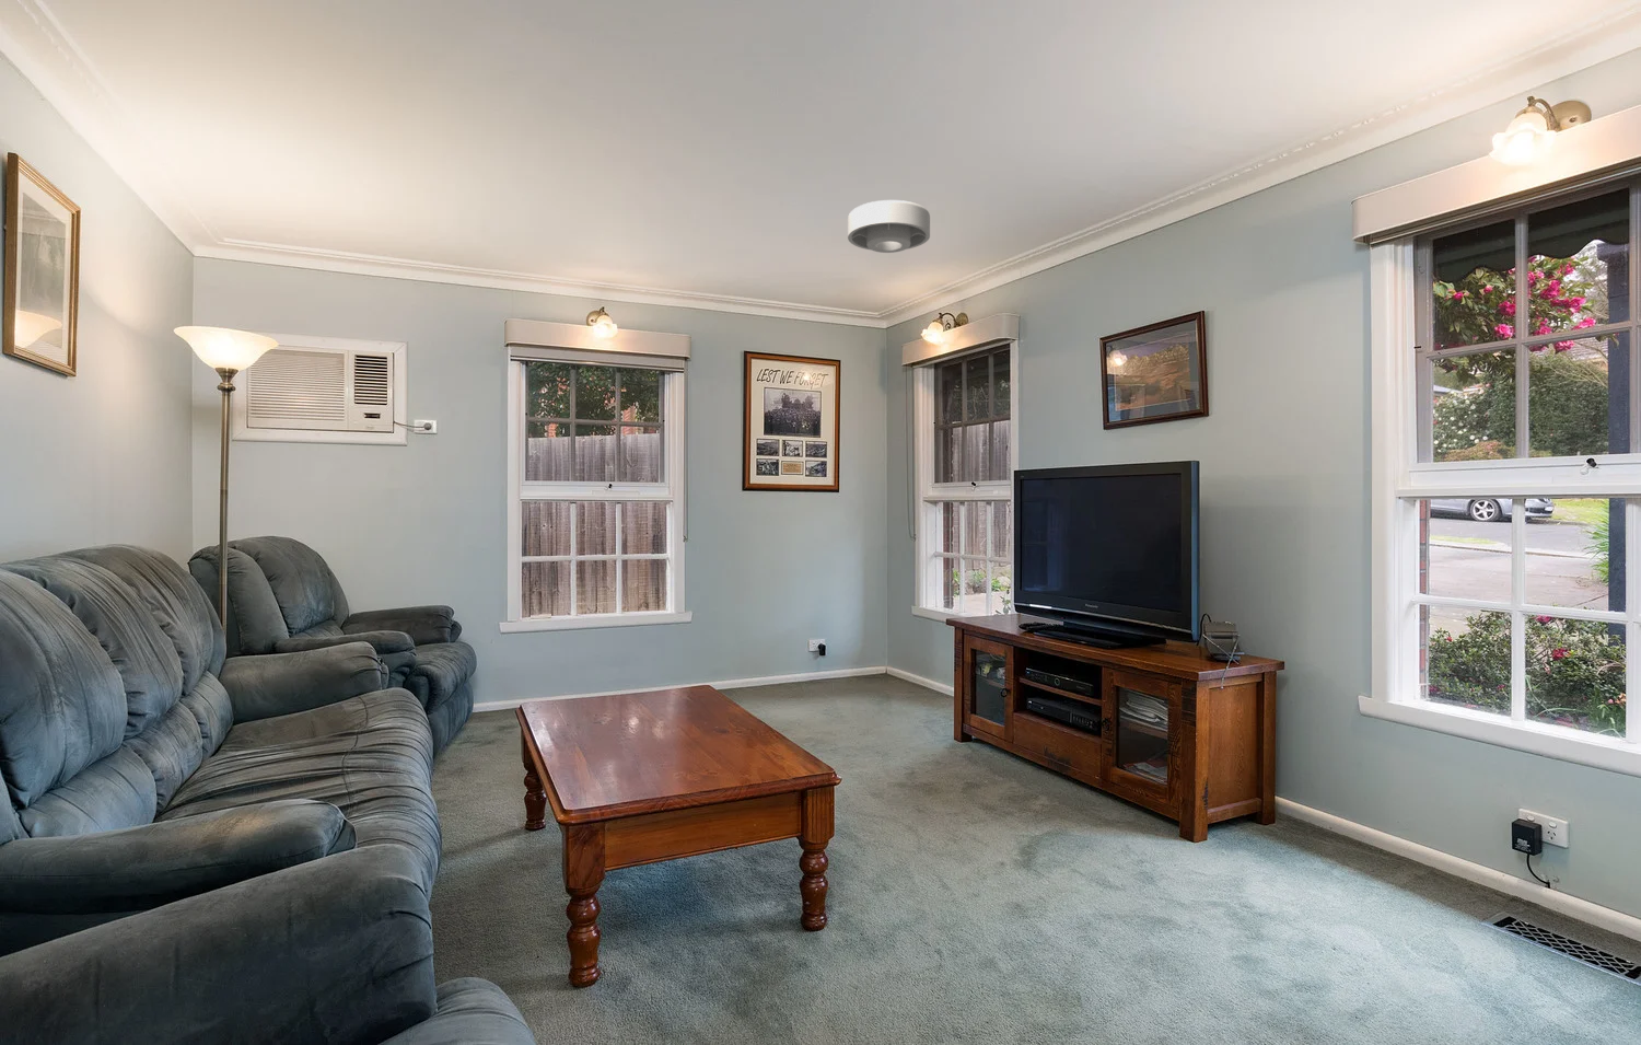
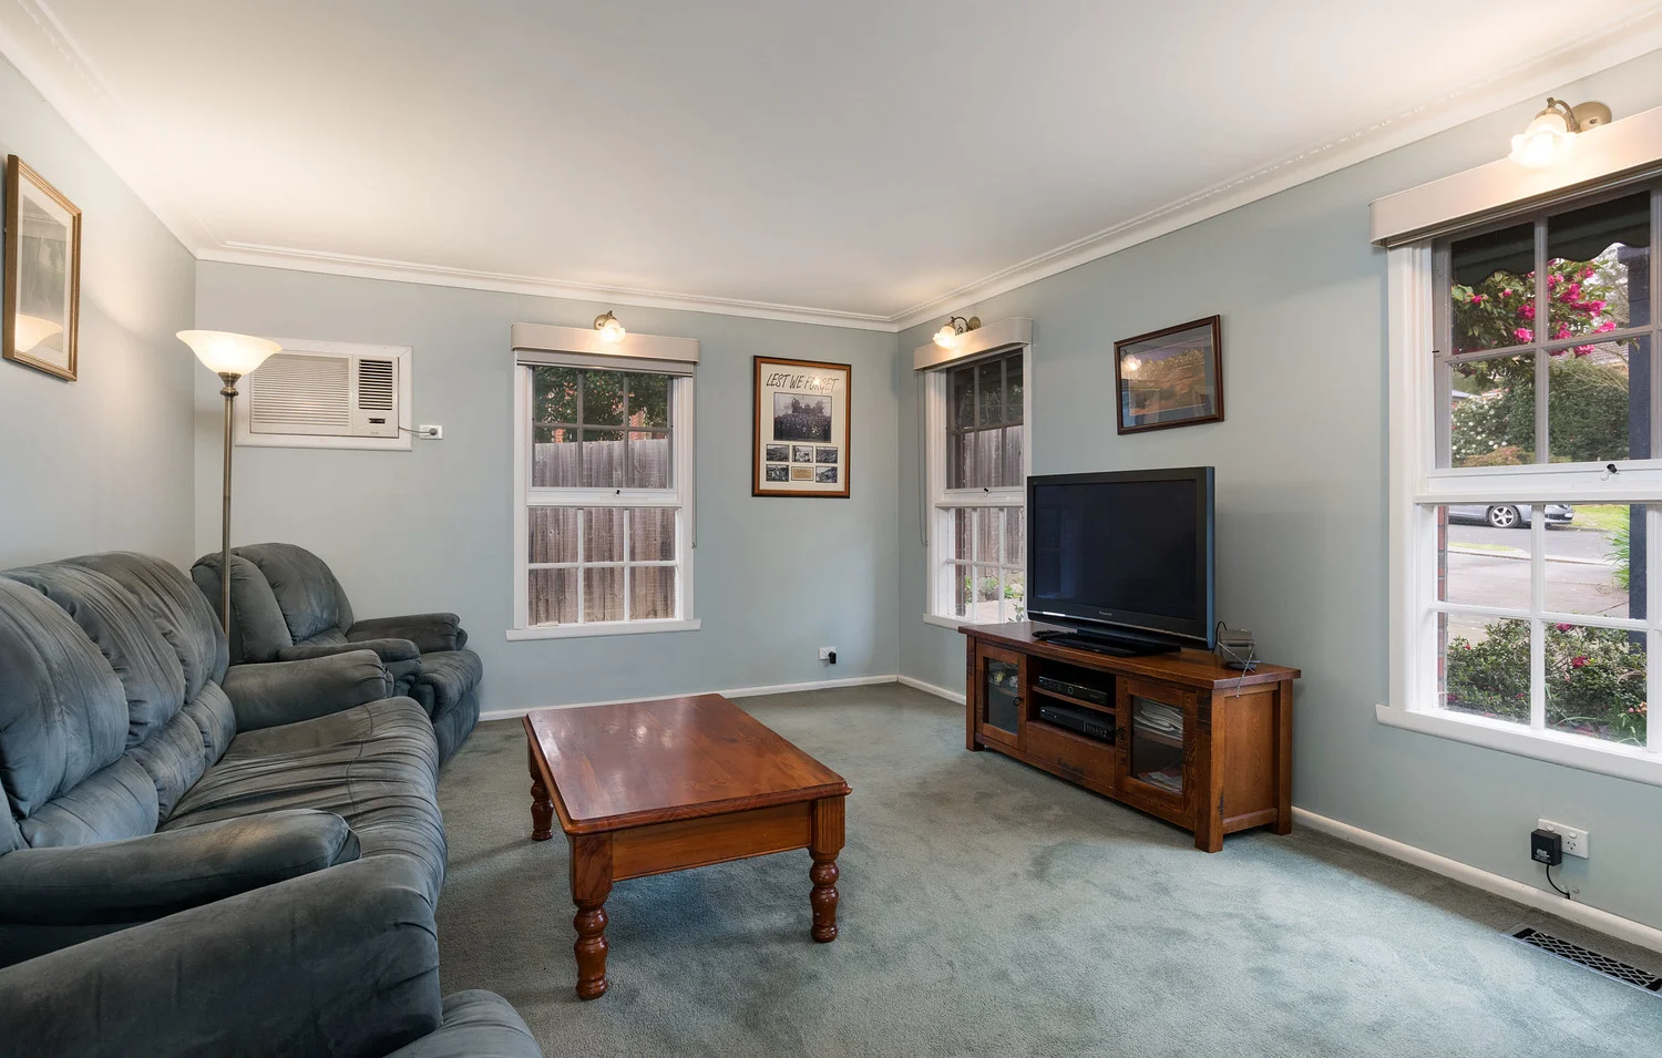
- ceiling light (889, 230)
